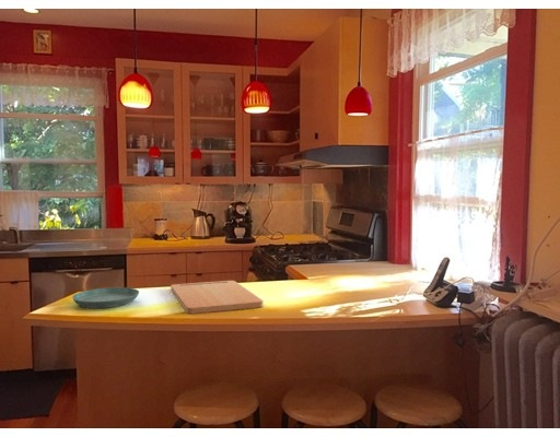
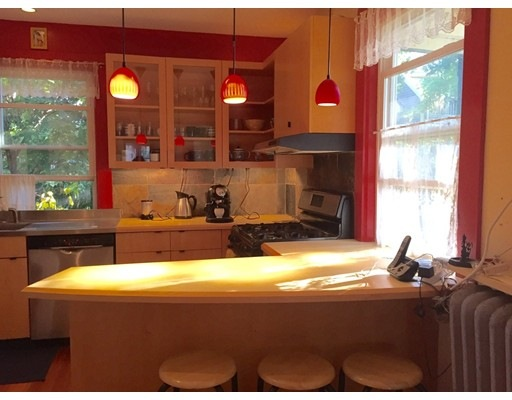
- saucer (106, 297)
- cutting board (213, 295)
